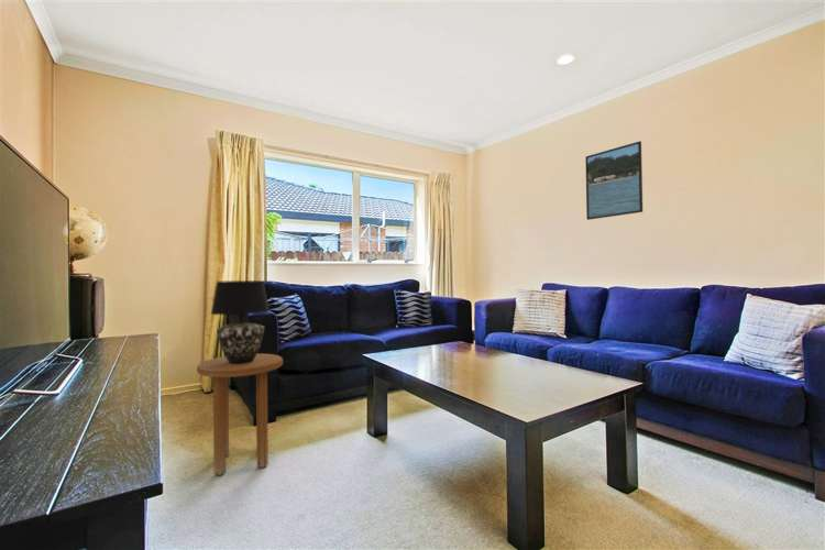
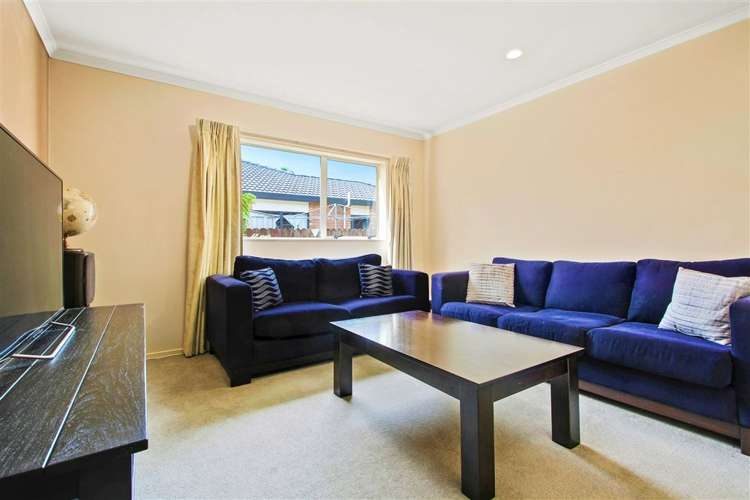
- side table (228, 410)
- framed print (612, 183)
- table lamp (241, 320)
